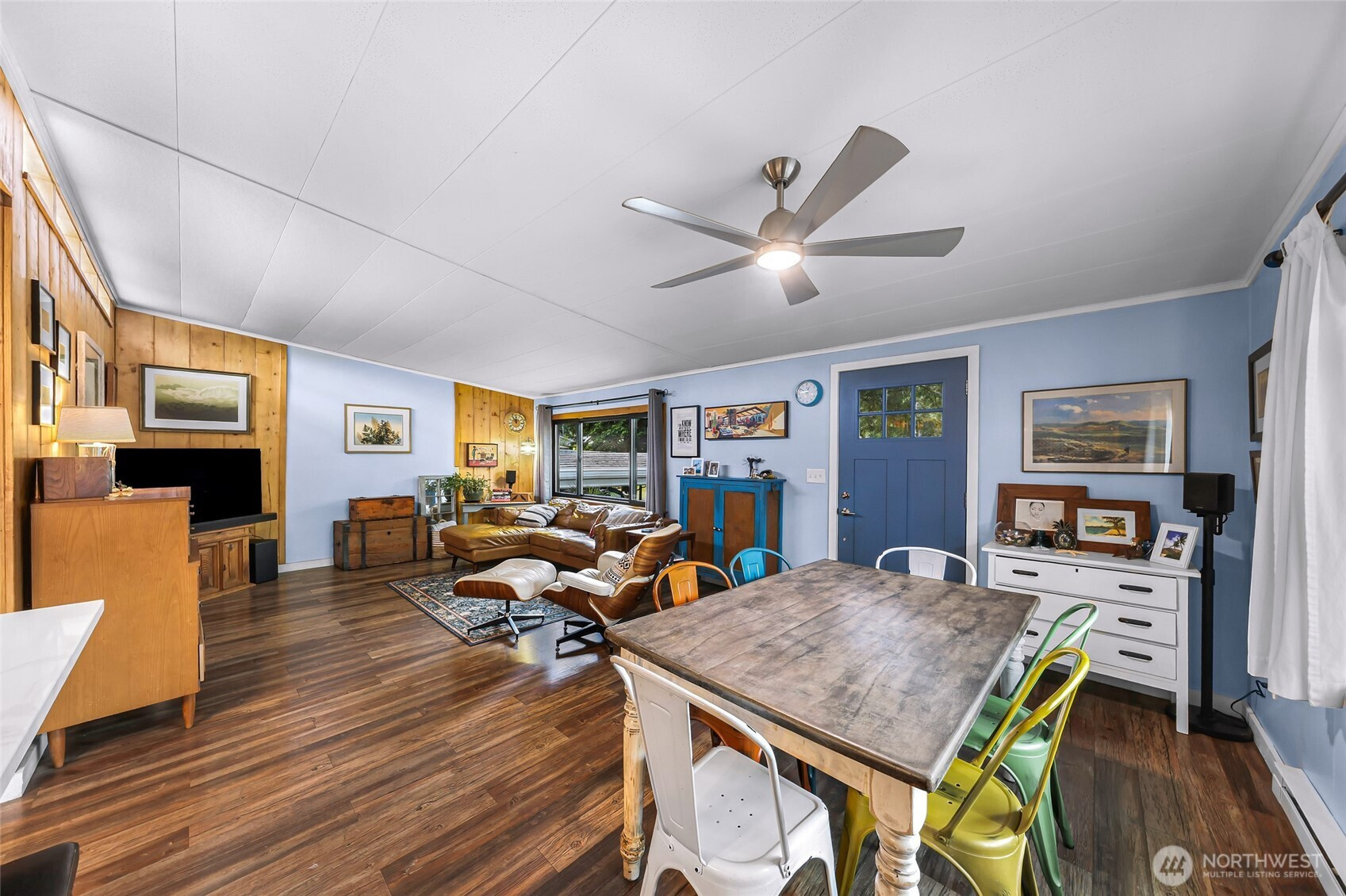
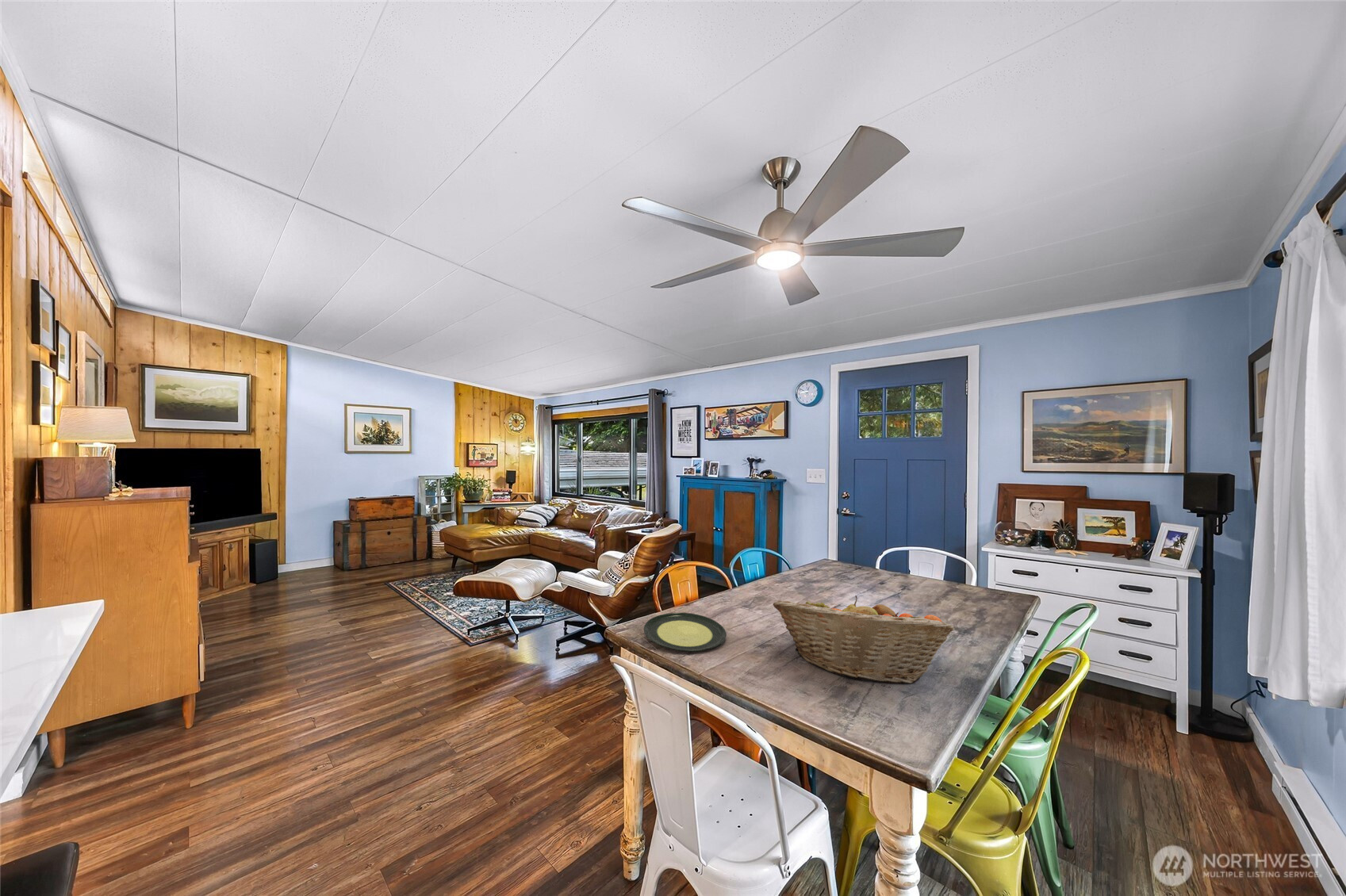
+ fruit basket (857, 628)
+ plate (685, 631)
